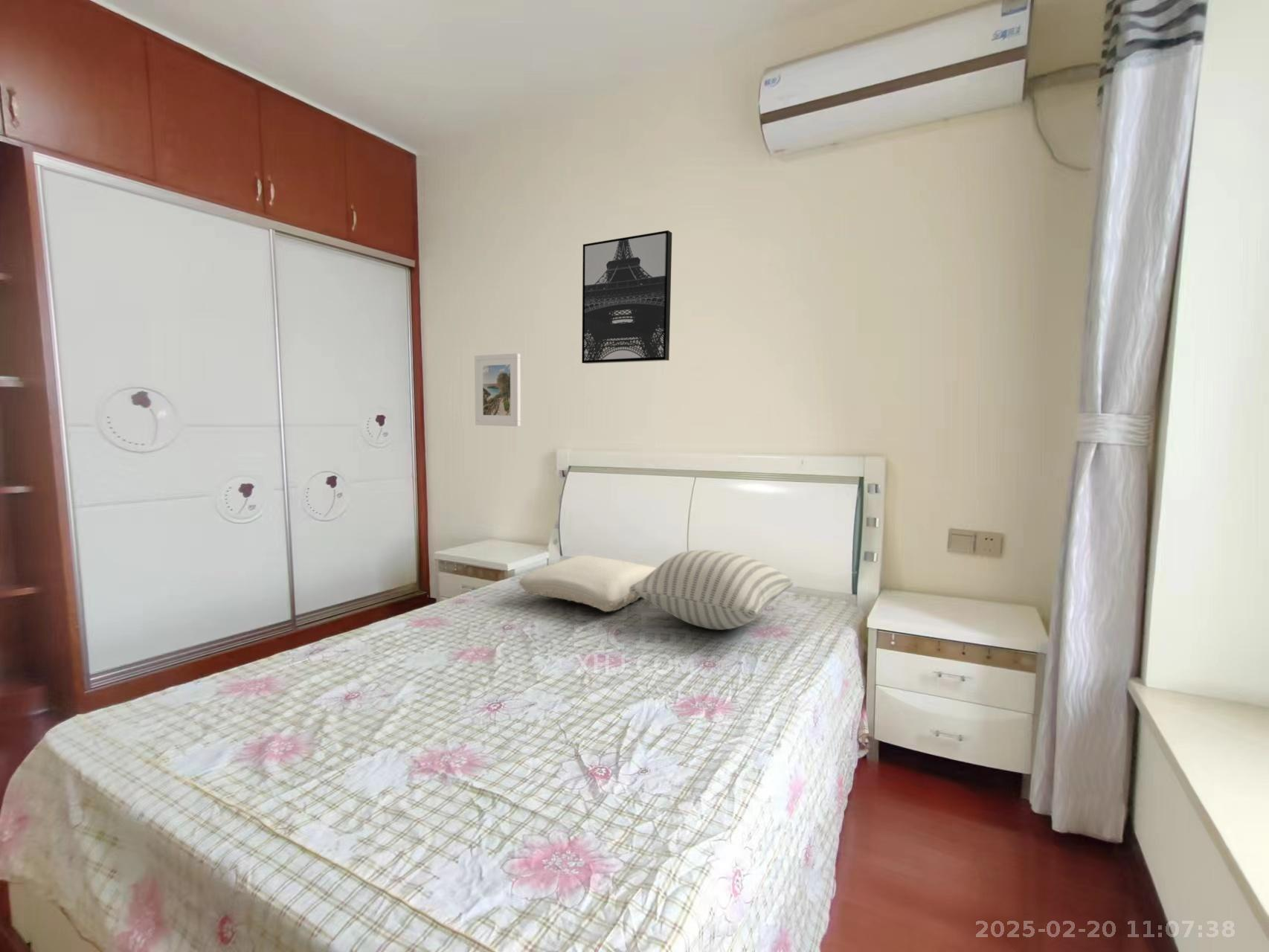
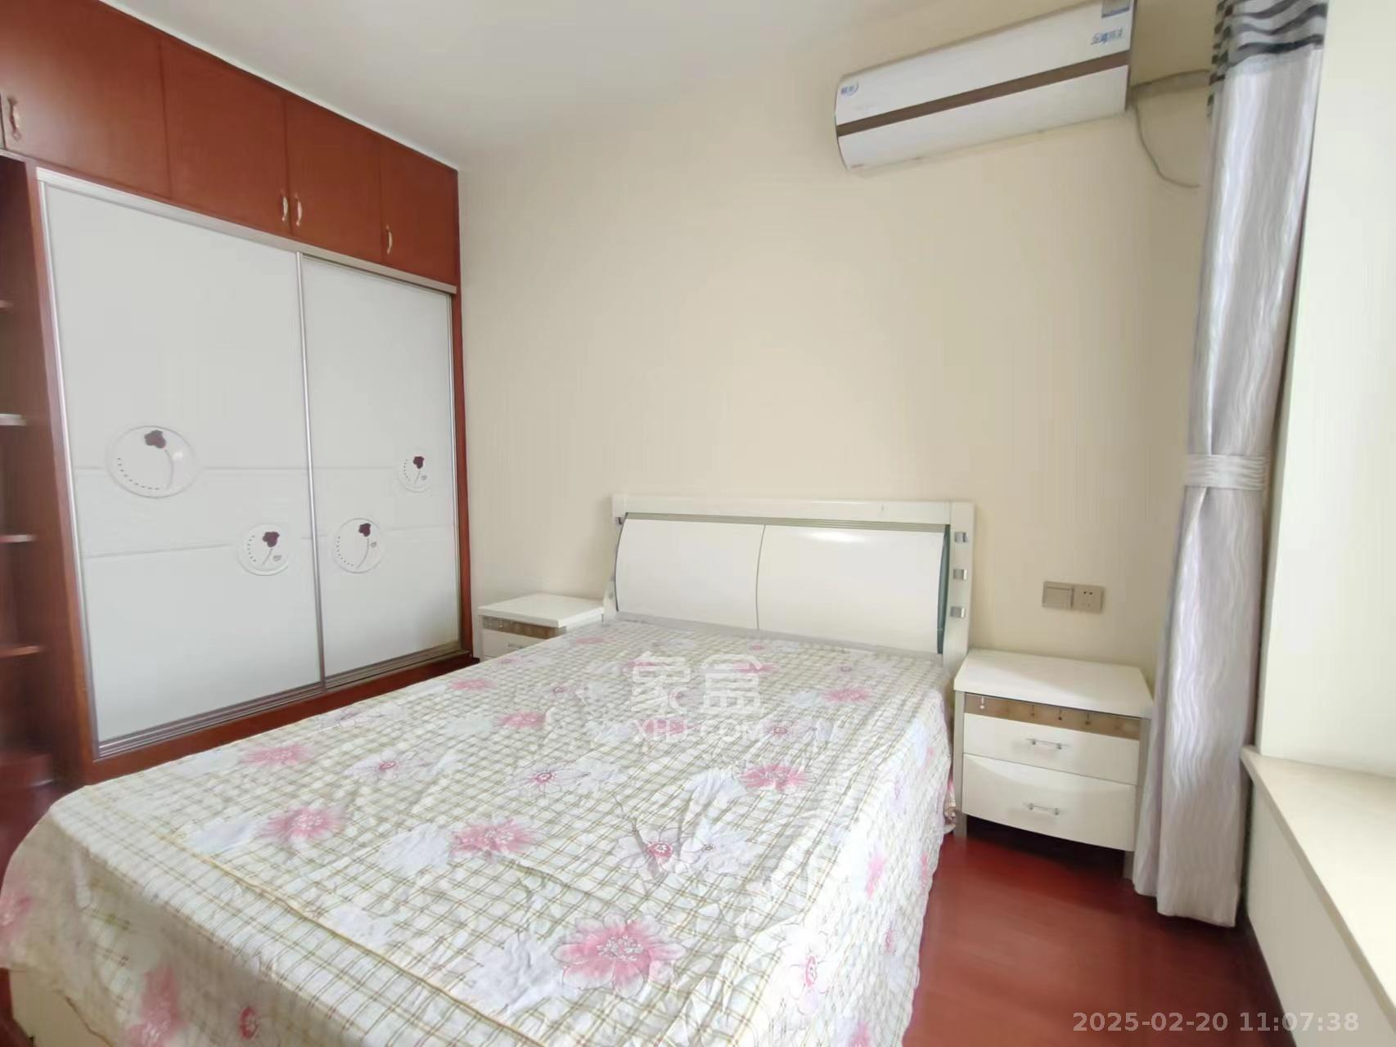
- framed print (497, 390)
- pillow (713, 586)
- pillow (594, 580)
- wall art (624, 300)
